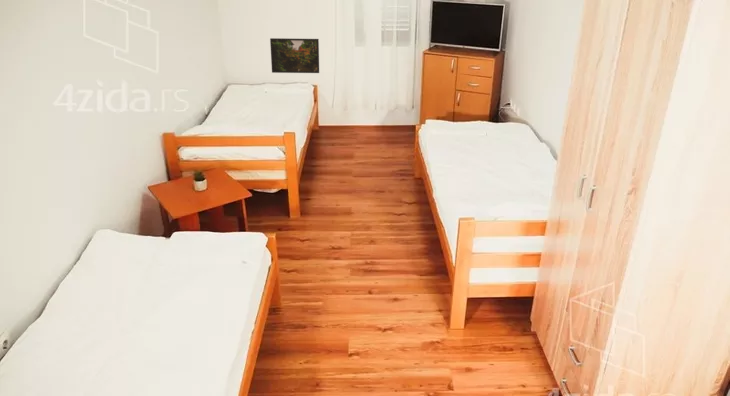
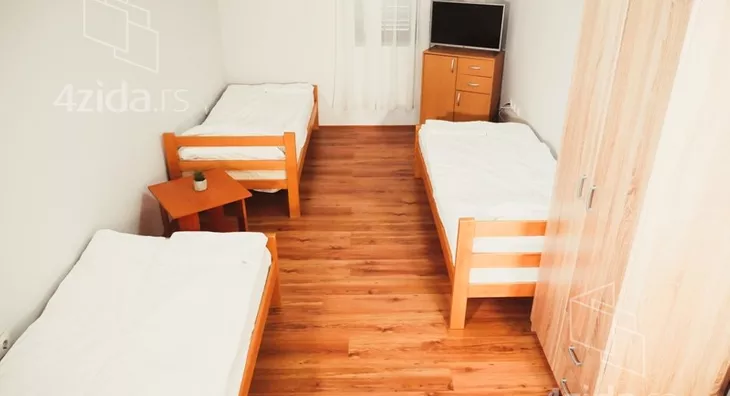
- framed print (295, 55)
